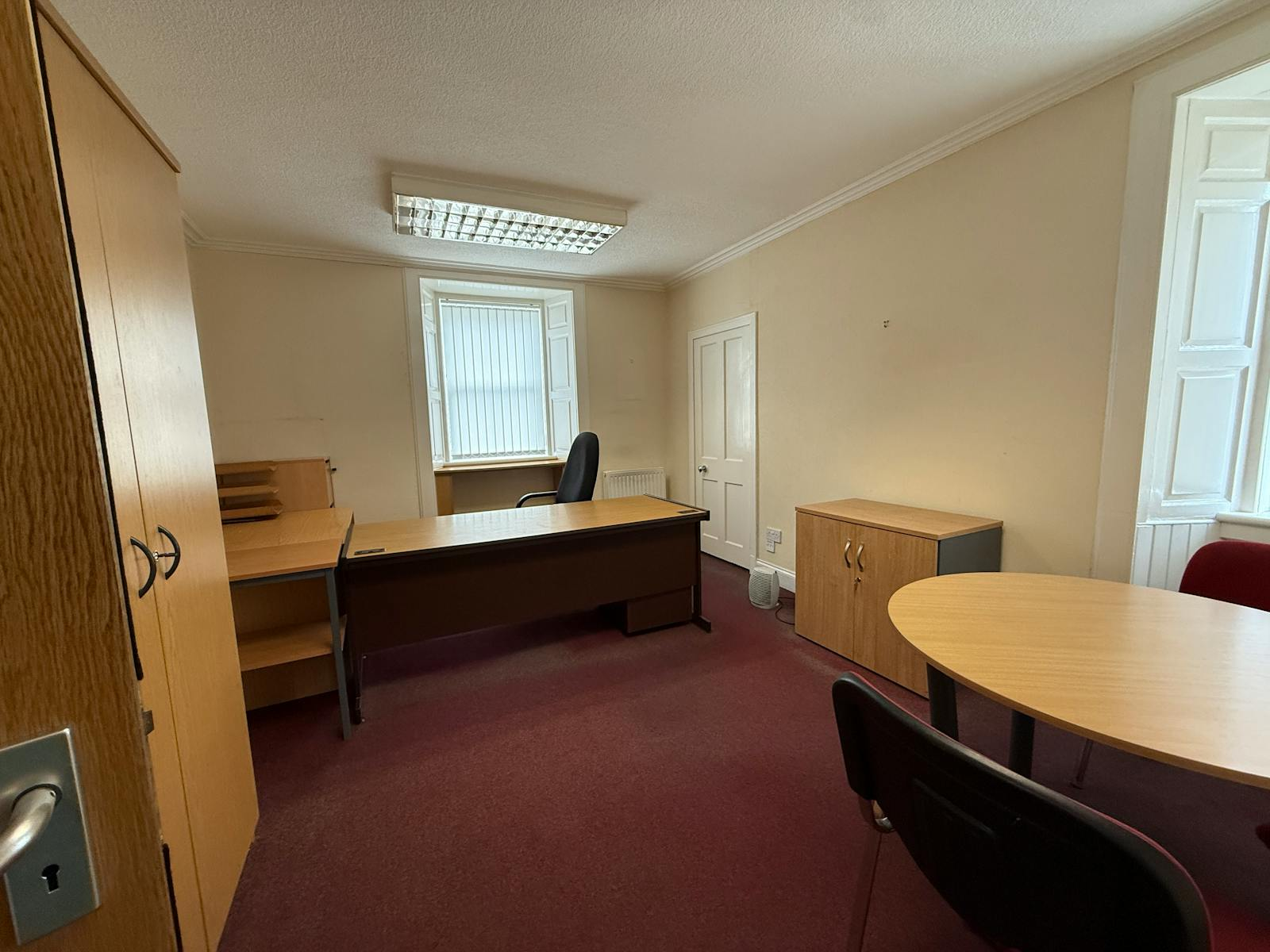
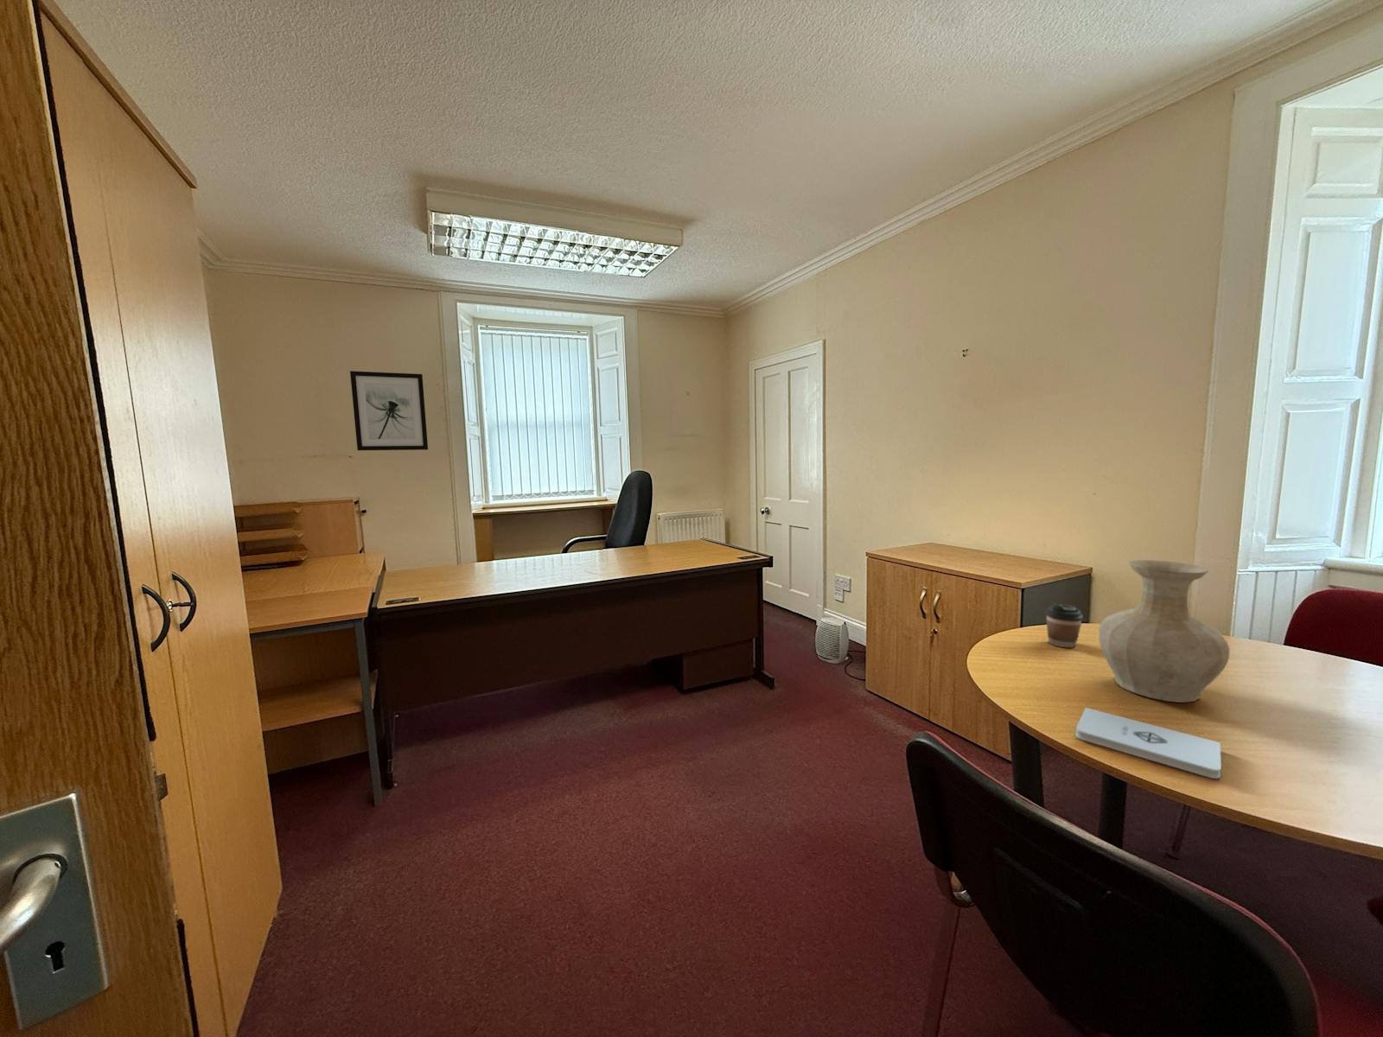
+ wall art (390, 412)
+ vase (1161, 627)
+ coffee cup (1063, 624)
+ notepad (1146, 740)
